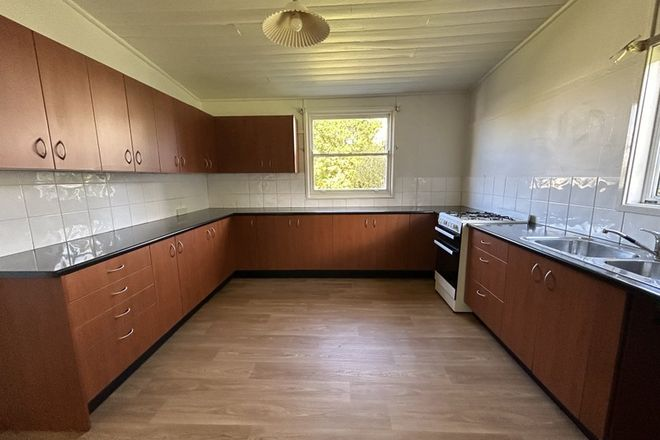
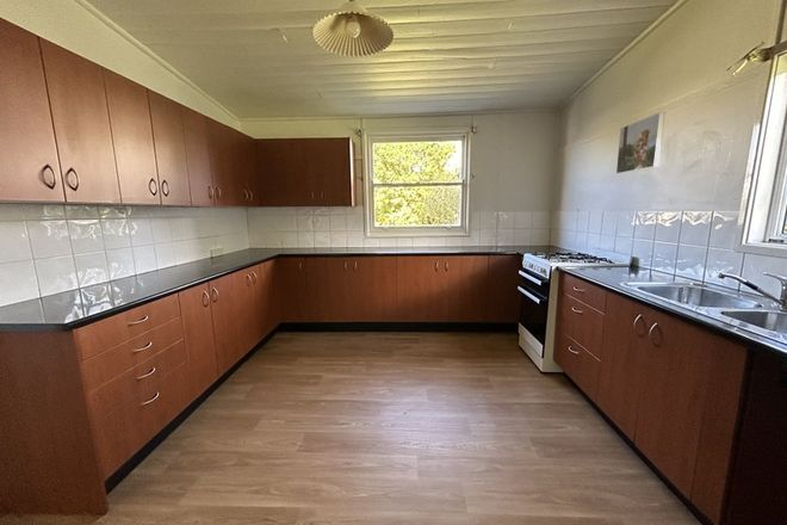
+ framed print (638, 146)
